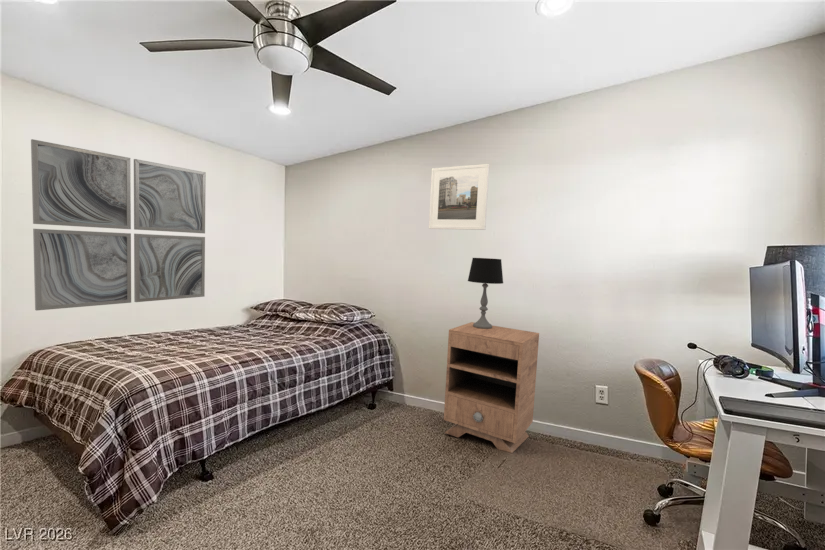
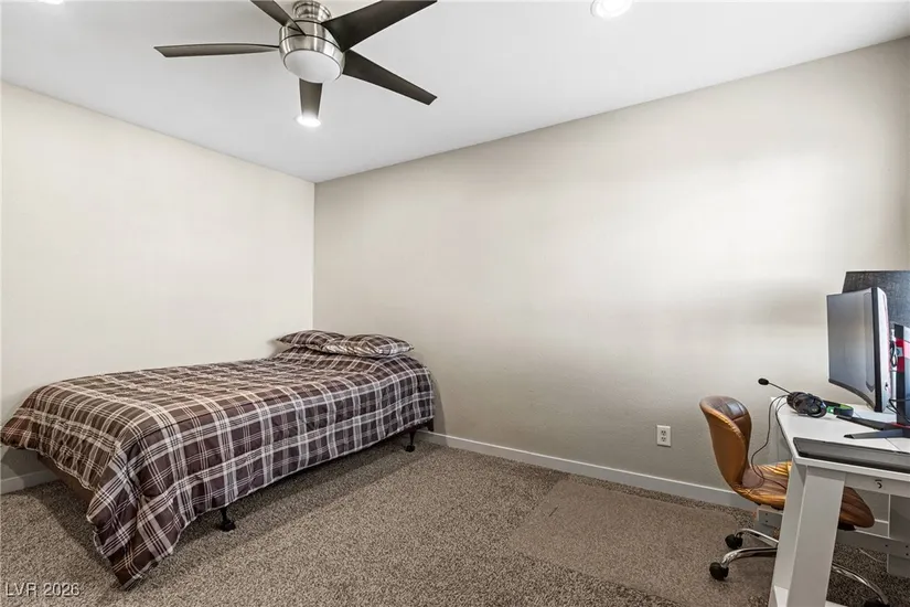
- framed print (457, 198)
- table lamp (484, 292)
- nightstand (490, 384)
- wall art (134, 229)
